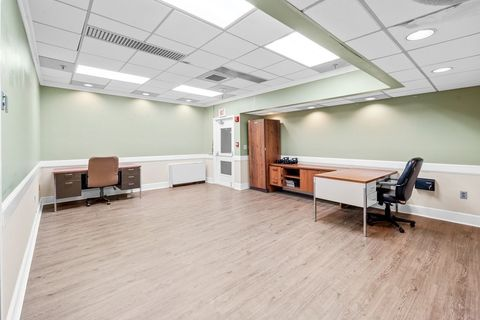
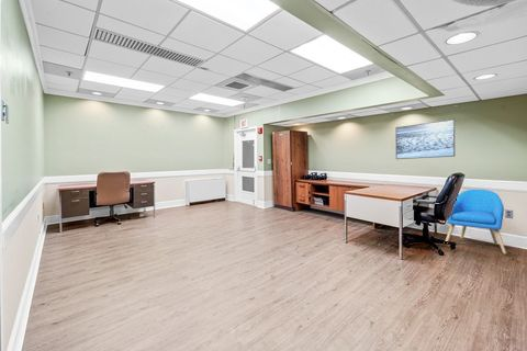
+ armchair (475, 217)
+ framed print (423, 140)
